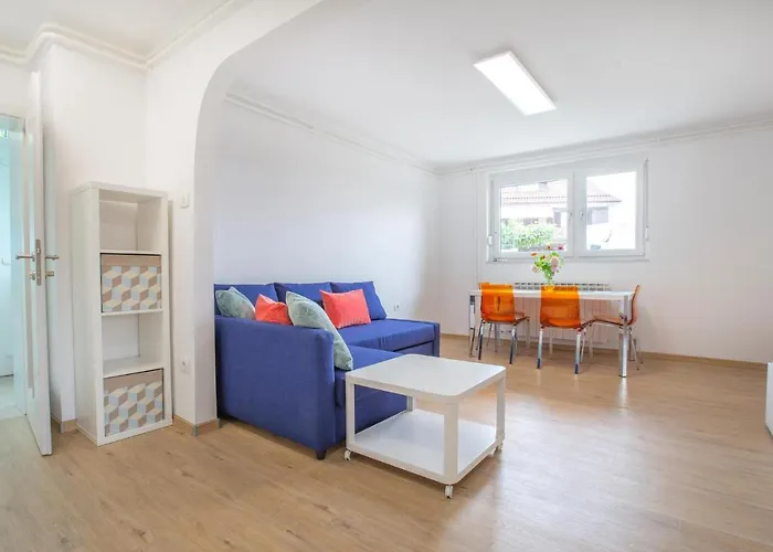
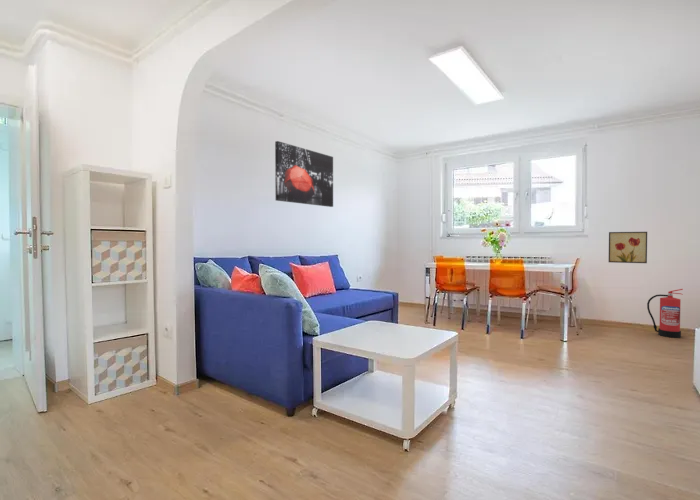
+ fire extinguisher (664, 311)
+ wall art (627, 247)
+ wall art (306, 176)
